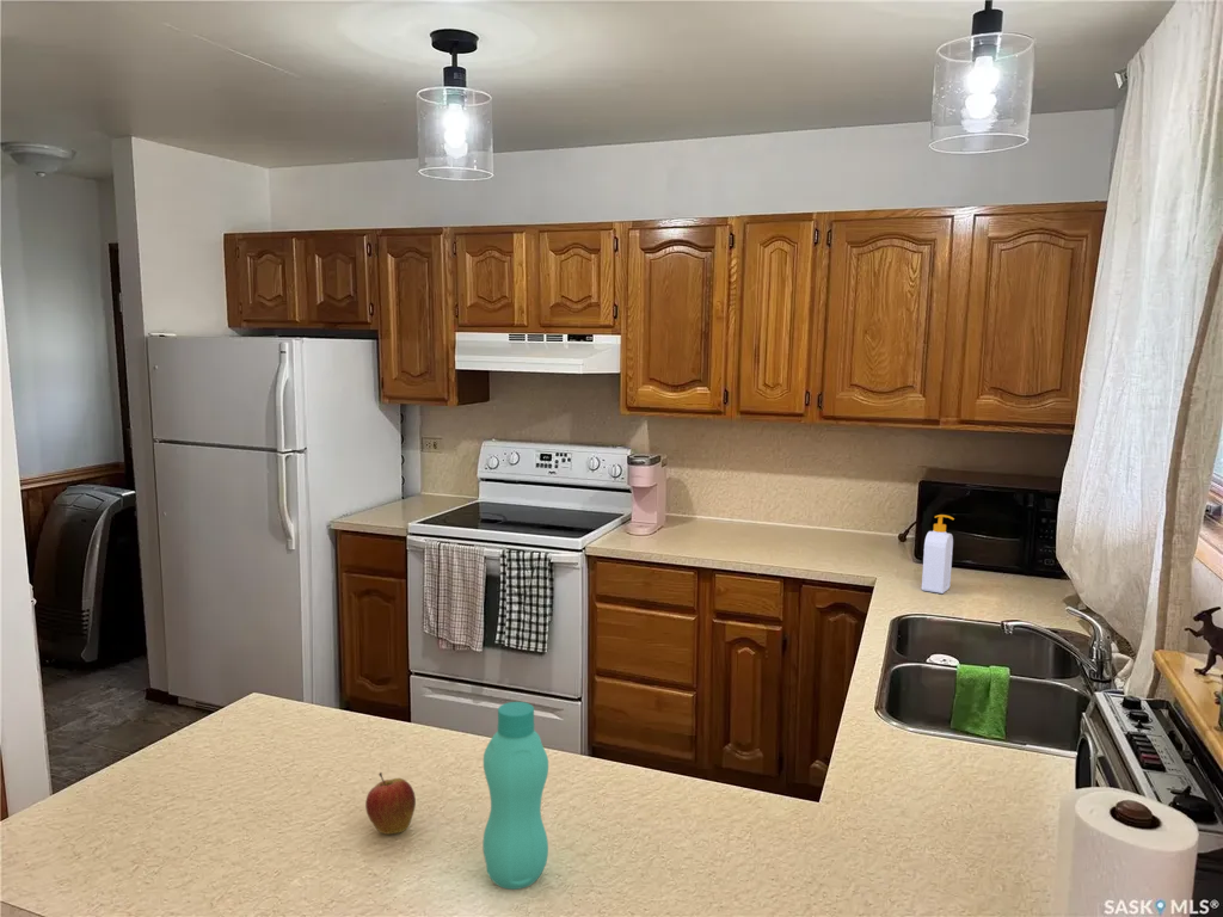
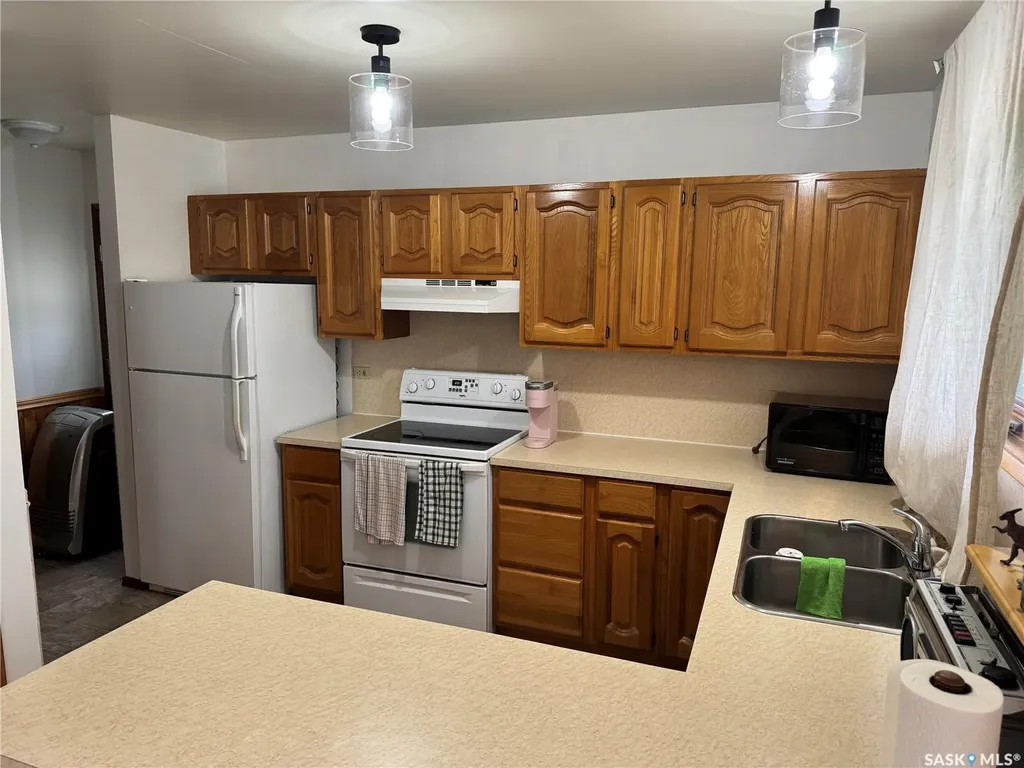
- bottle (515, 793)
- fruit (391, 801)
- soap bottle (939, 552)
